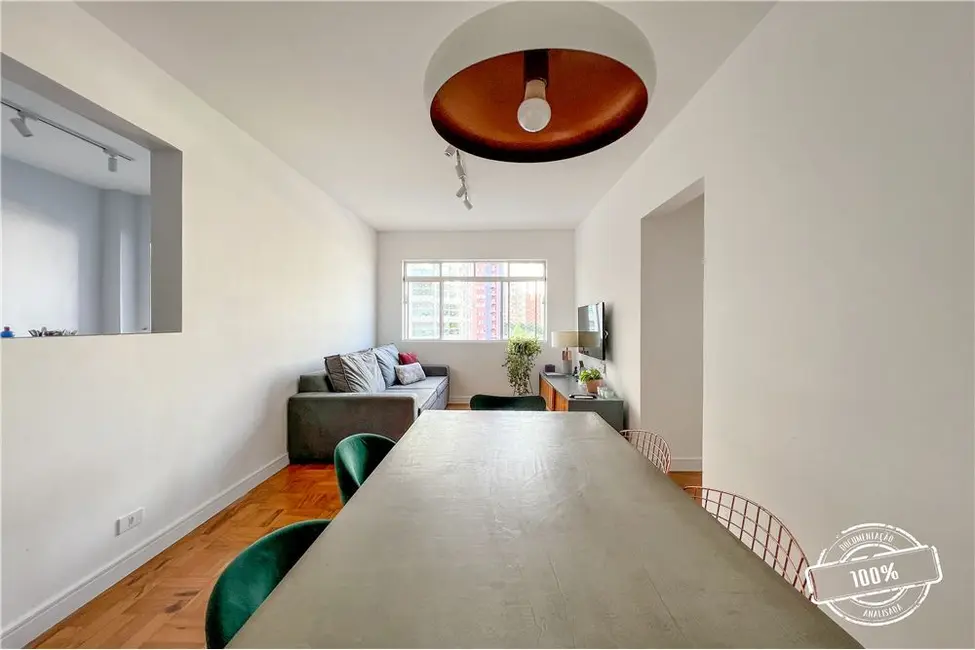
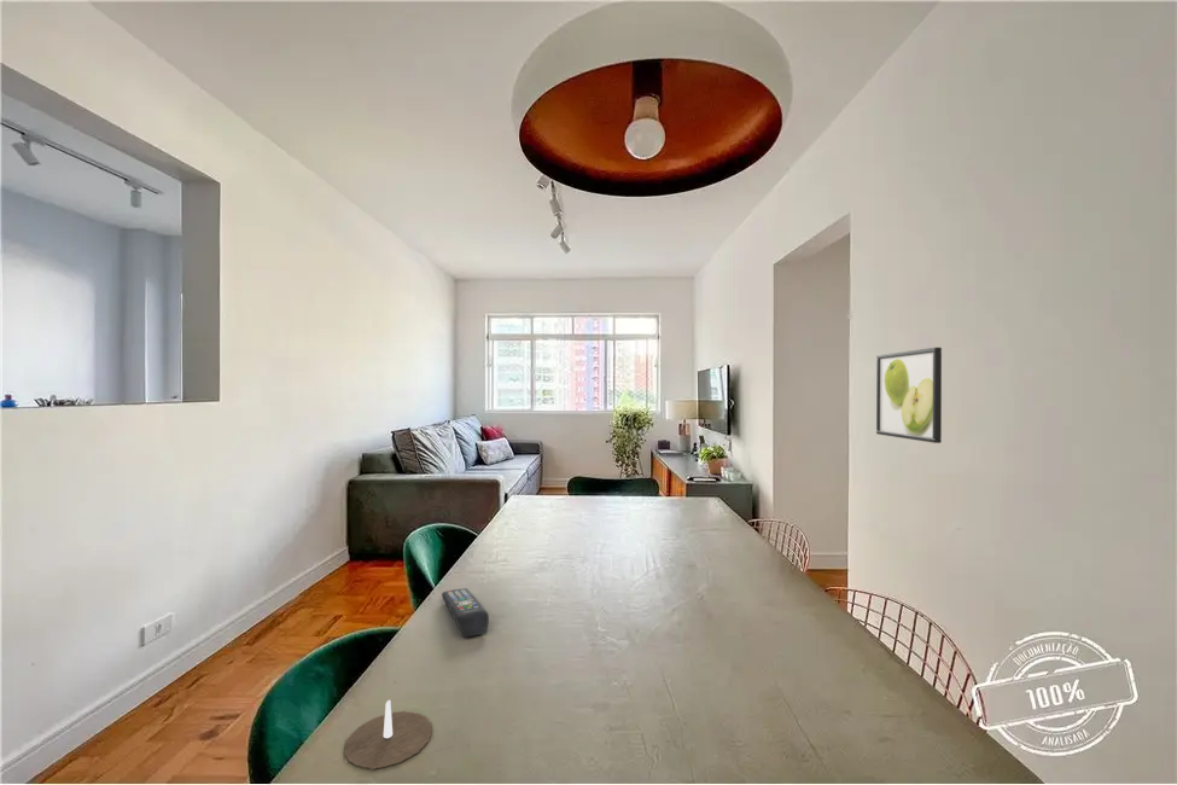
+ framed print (905, 395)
+ remote control (464, 607)
+ candle (390, 720)
